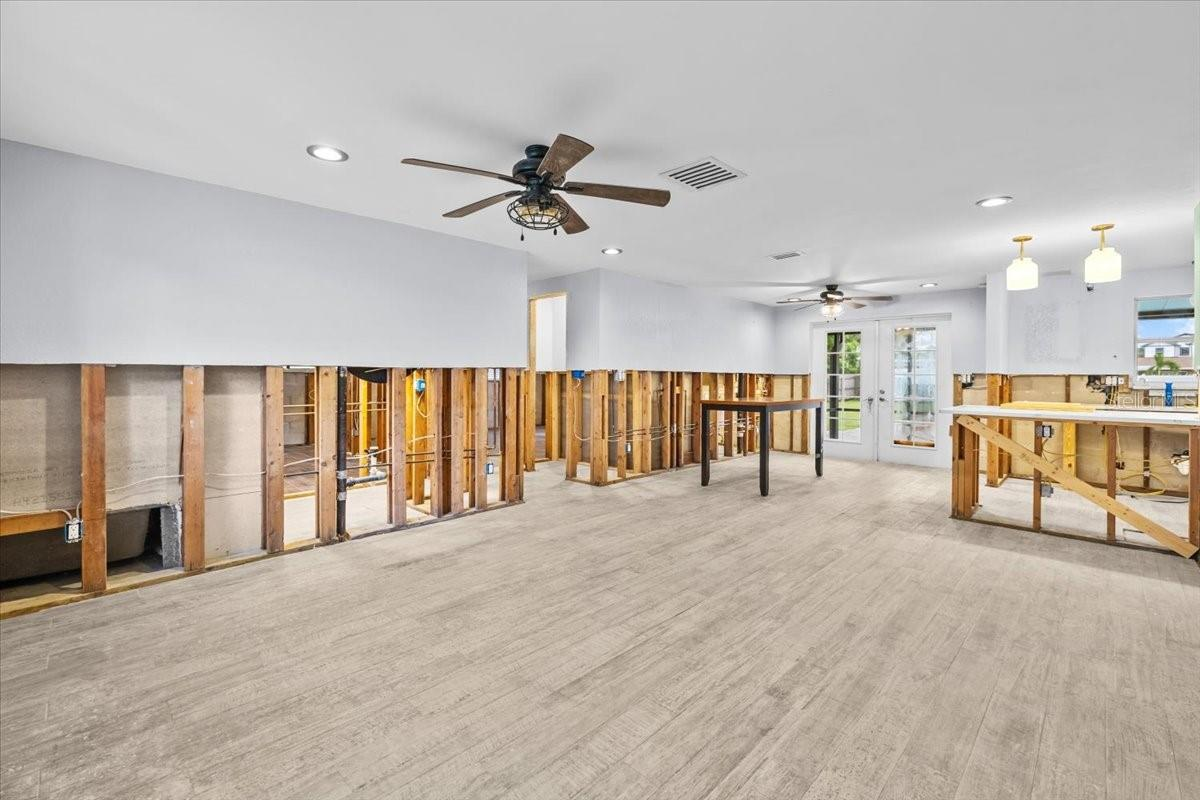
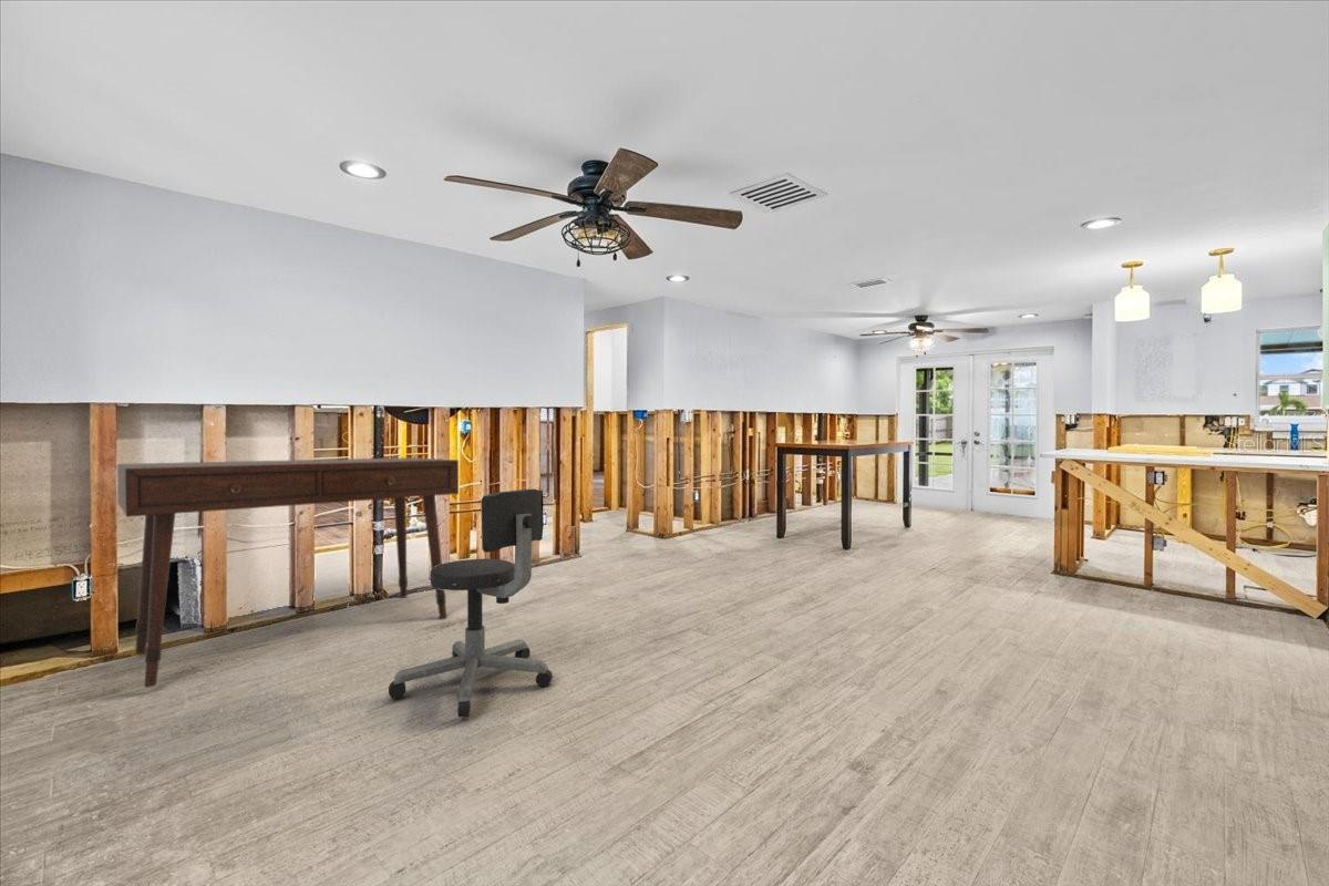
+ office chair (482, 585)
+ desk (302, 504)
